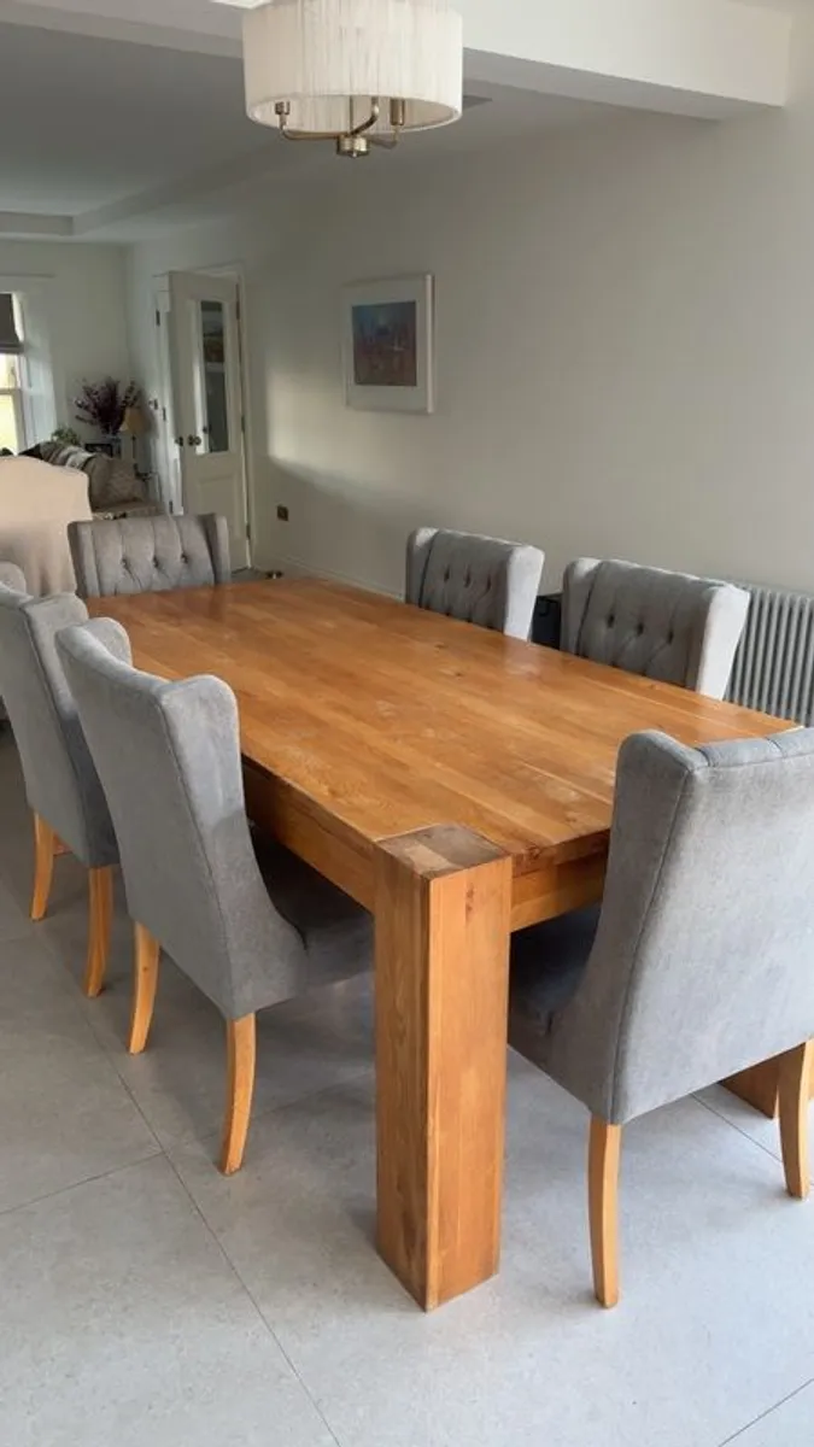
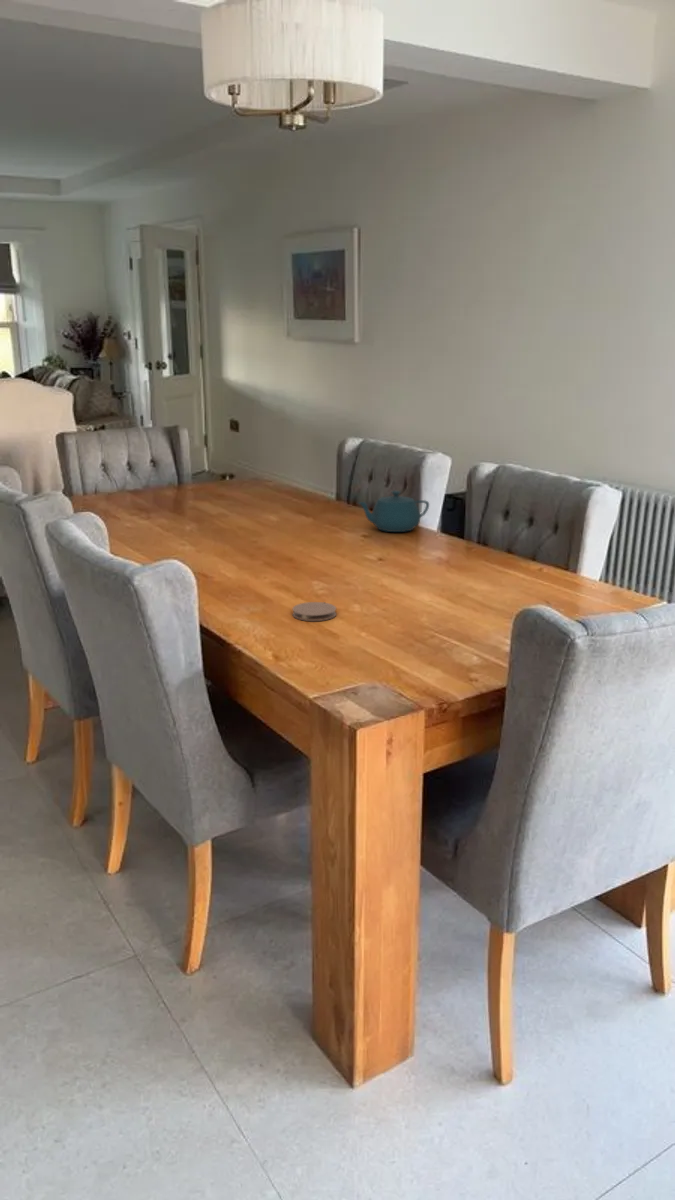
+ teapot (393, 510)
+ coaster (314, 611)
